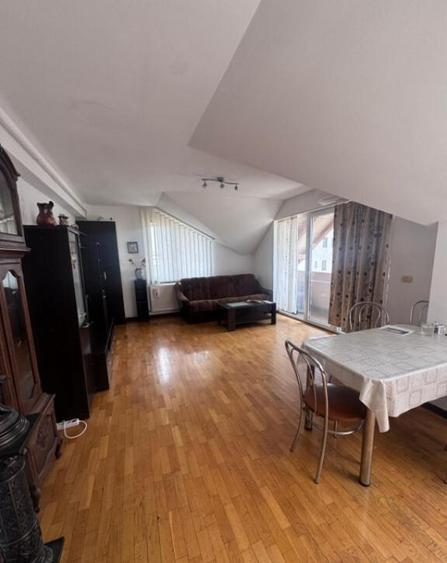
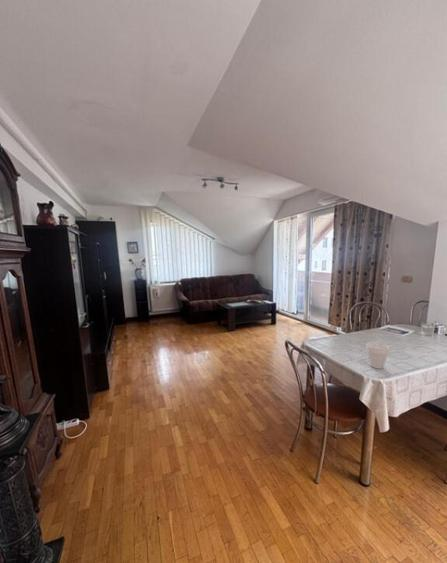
+ cup (377, 355)
